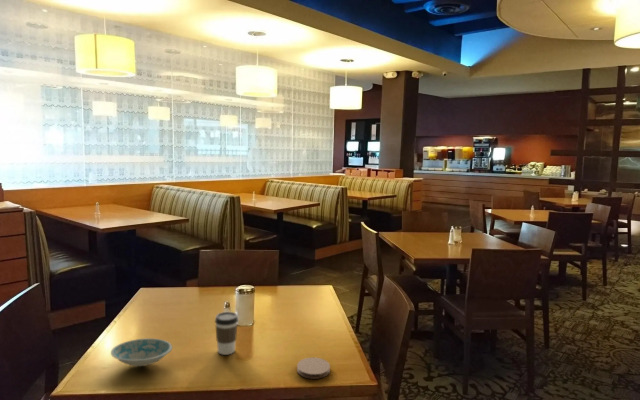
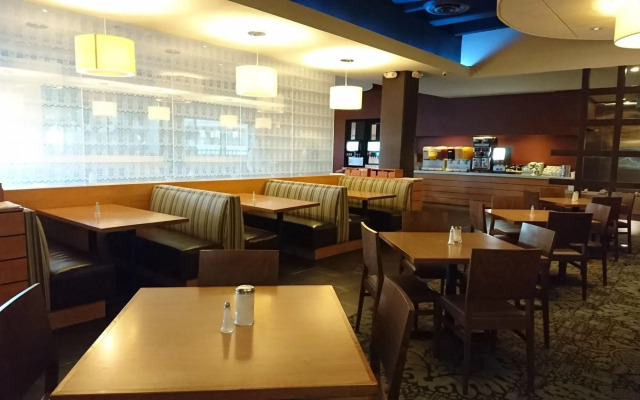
- coffee cup (226, 333)
- ceramic bowl (142, 356)
- coaster (313, 367)
